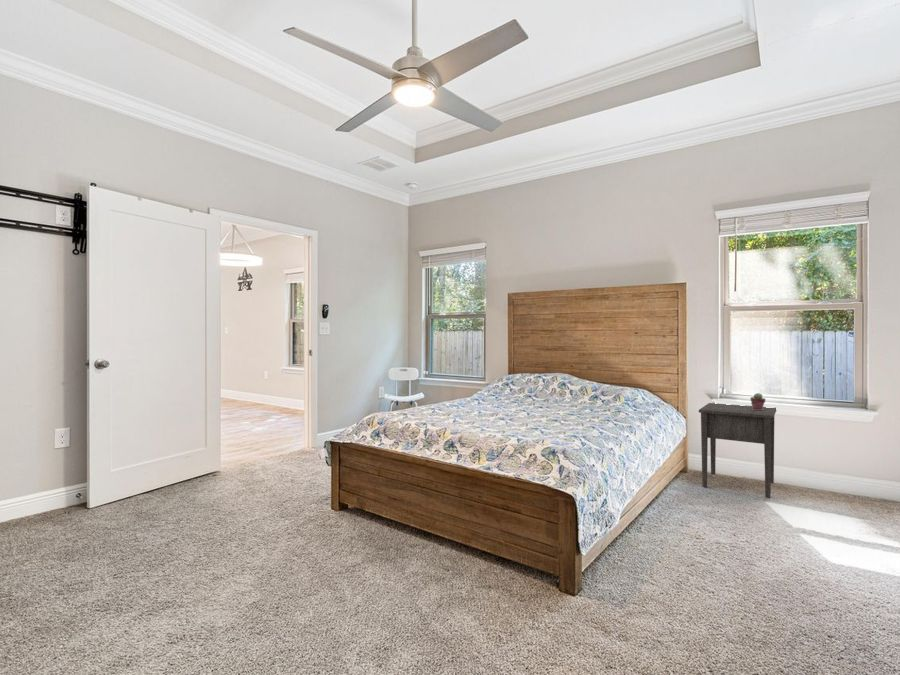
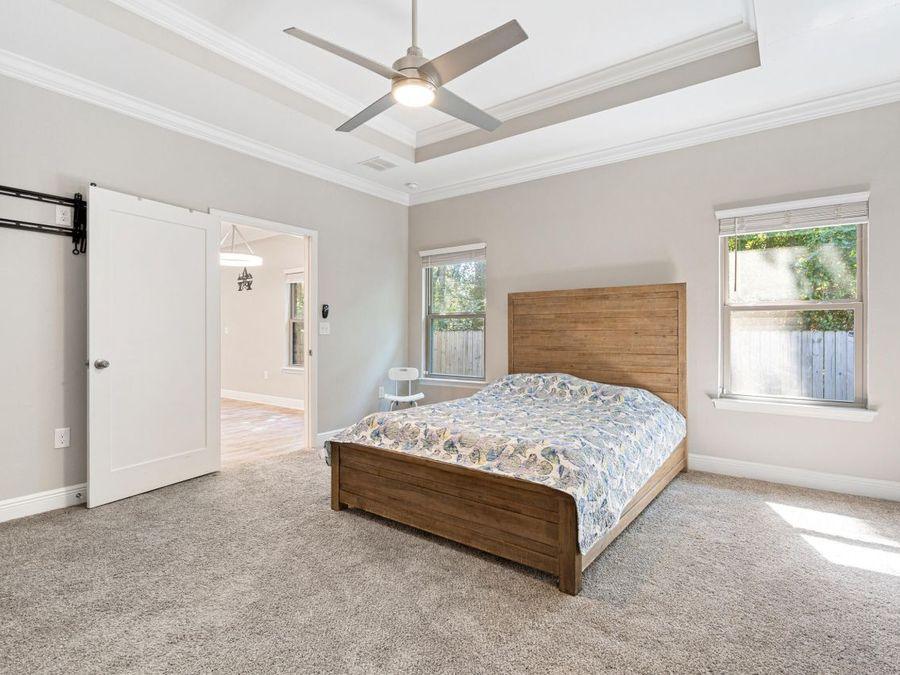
- nightstand (738, 440)
- potted succulent (757, 401)
